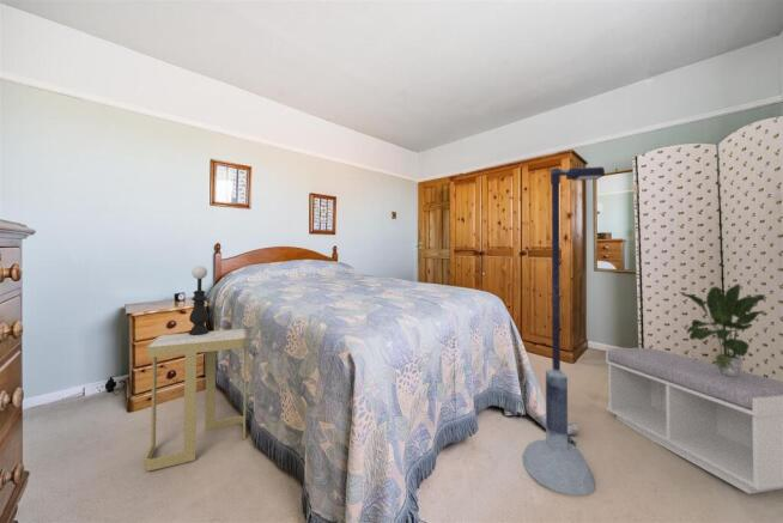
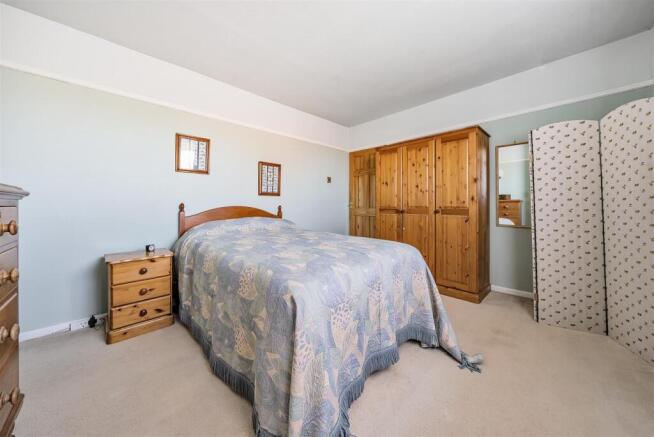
- side table (206, 390)
- potted plant (720, 329)
- bench (691, 405)
- floor lamp (559, 317)
- table lamp (199, 299)
